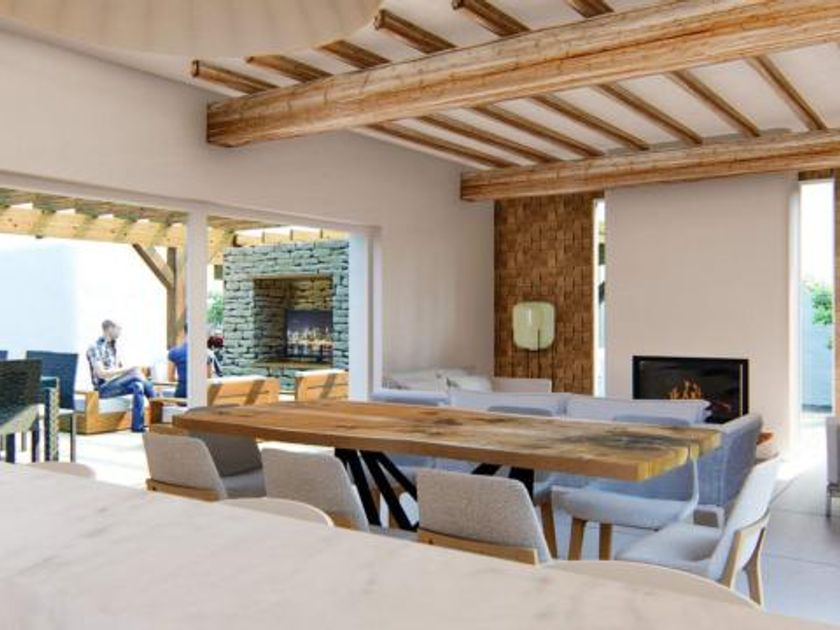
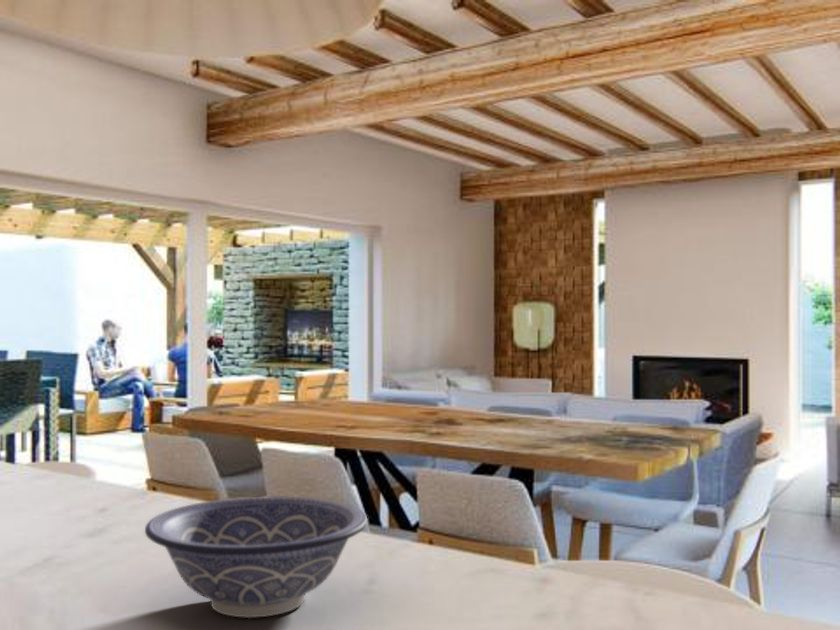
+ decorative bowl (258, 560)
